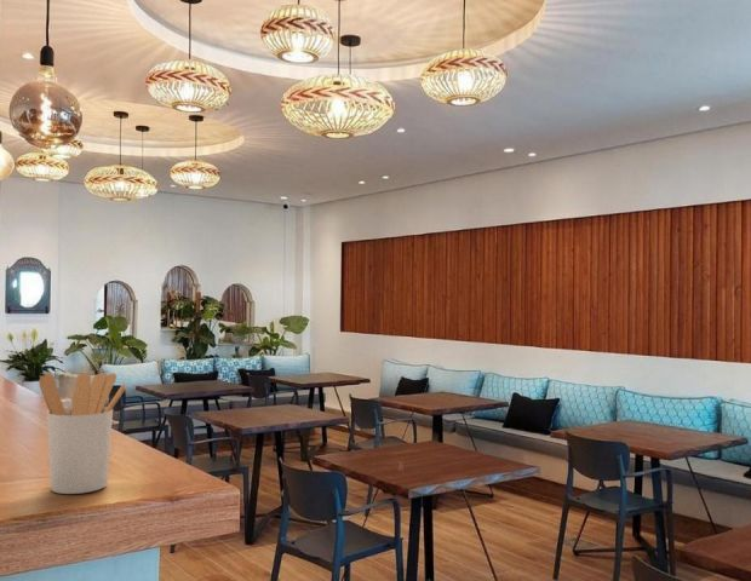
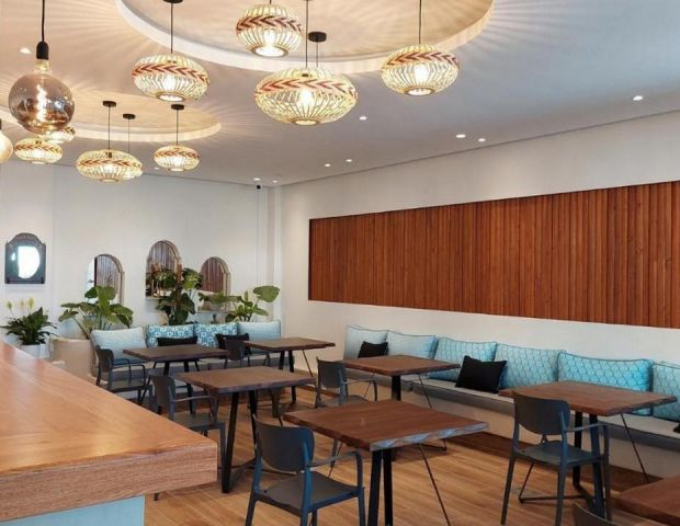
- utensil holder (85, 426)
